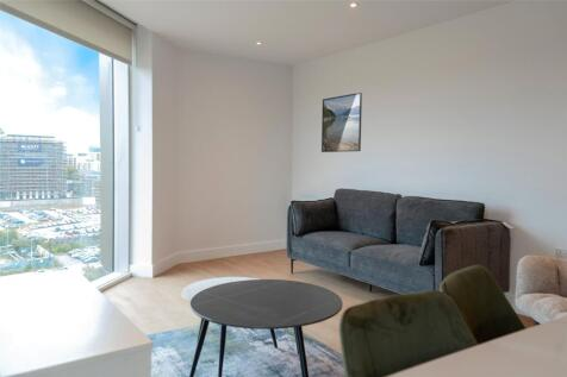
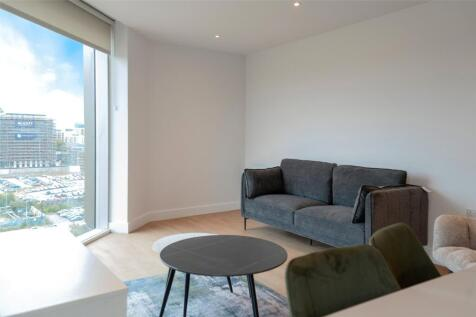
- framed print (339, 124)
